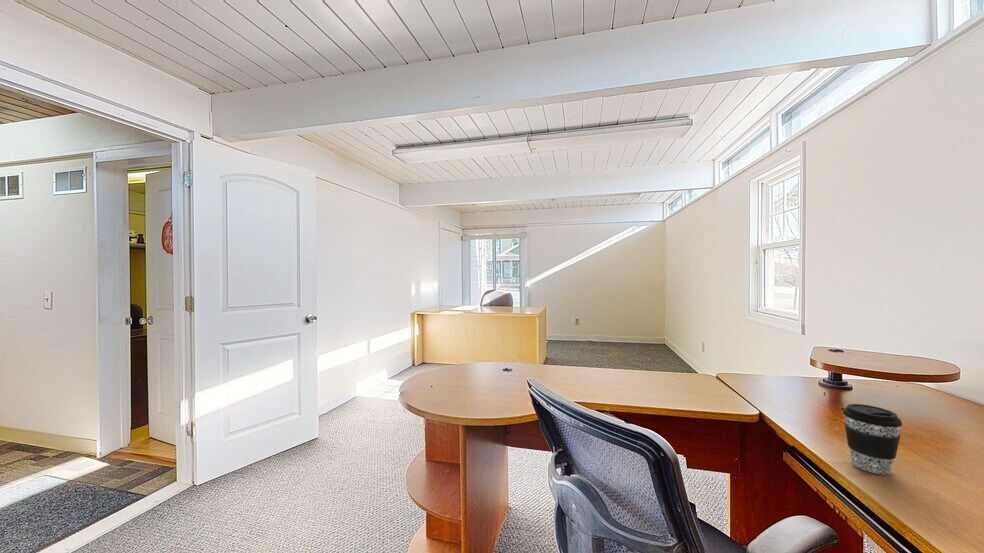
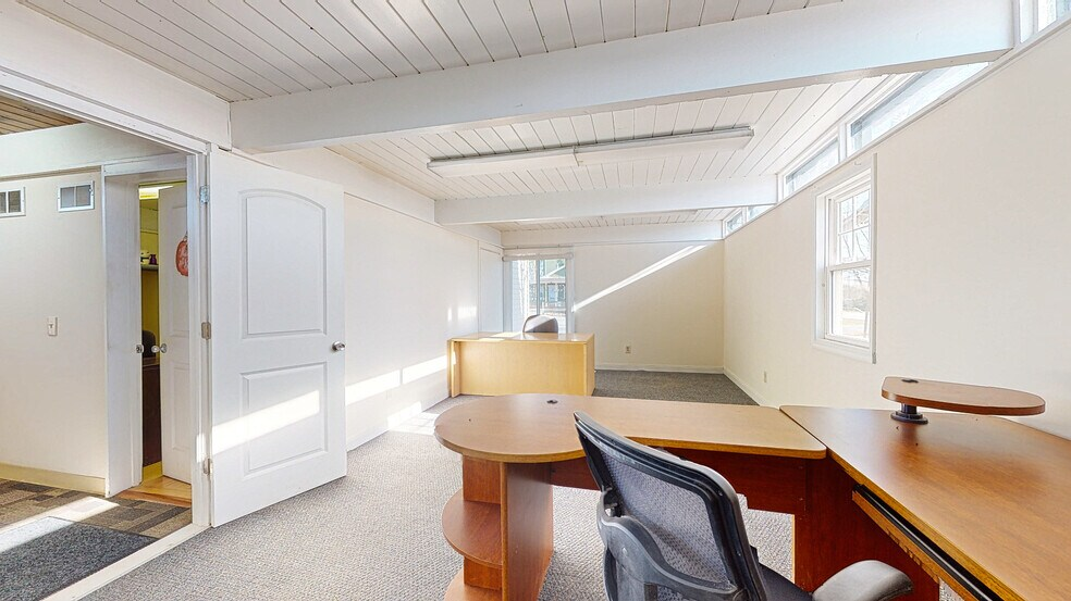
- coffee cup (870, 438)
